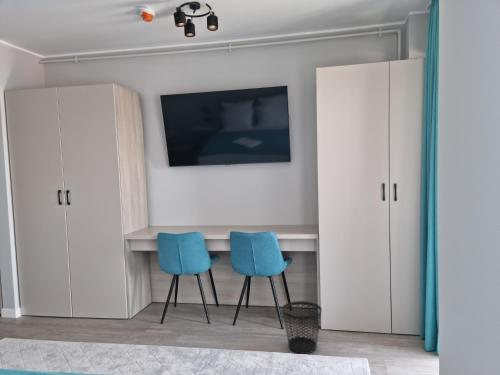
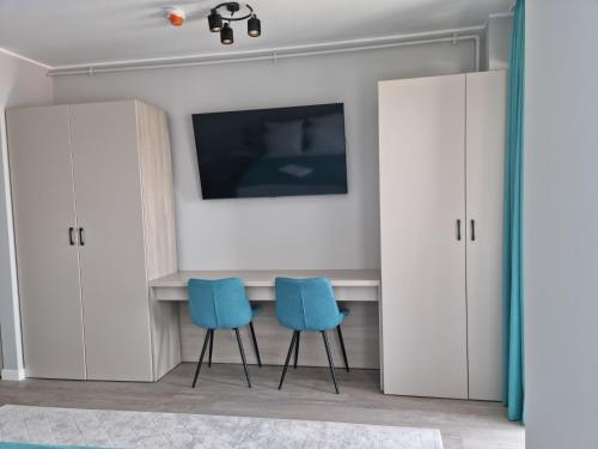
- wastebasket (302, 328)
